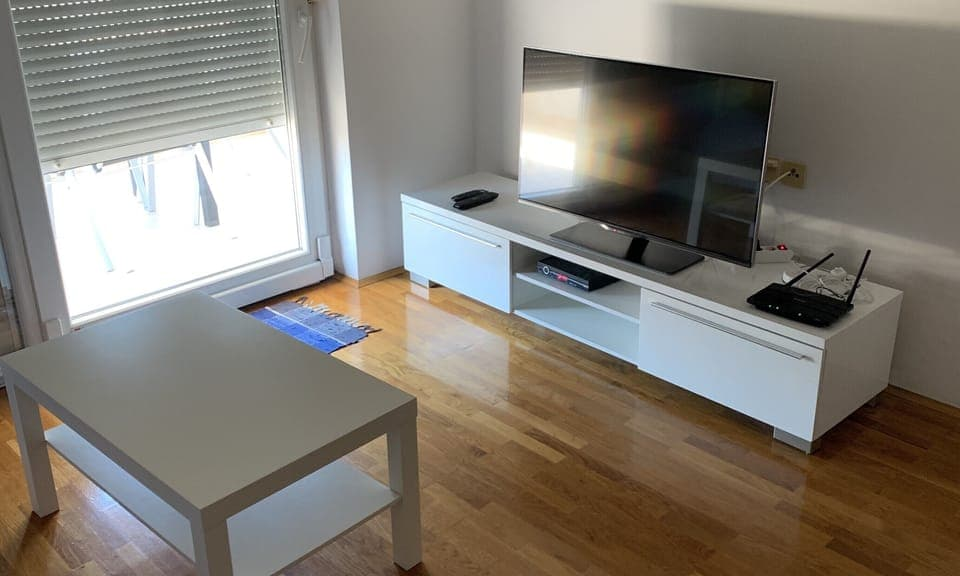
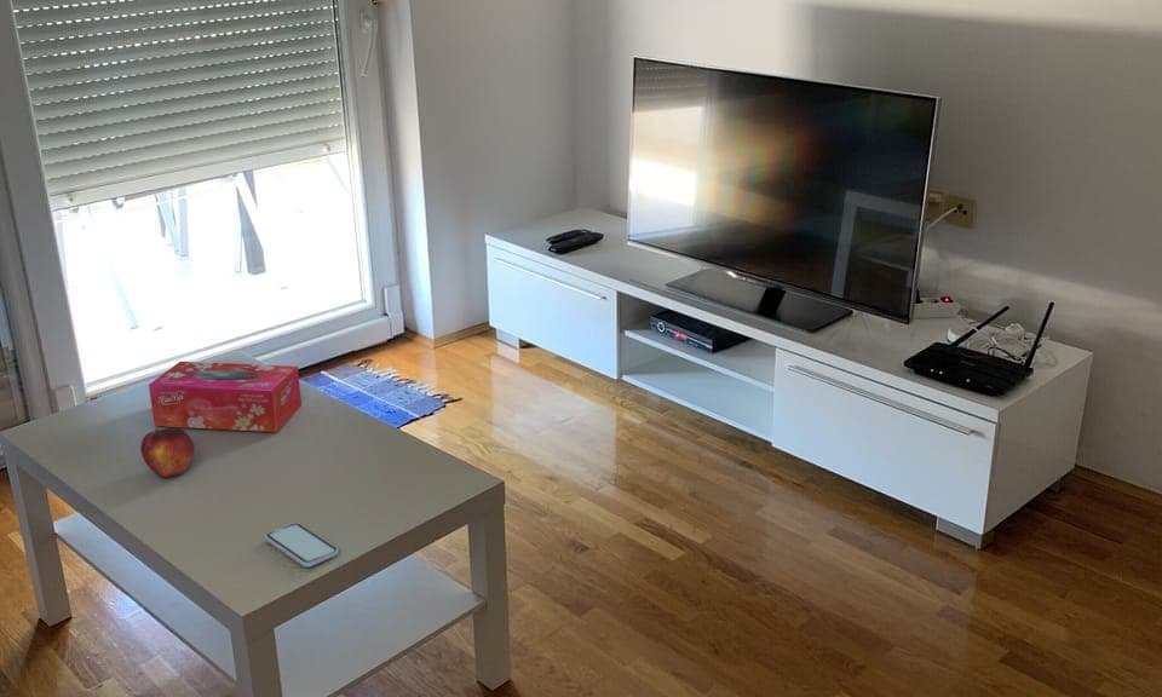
+ smartphone (301, 543)
+ fruit (167, 450)
+ tissue box (226, 396)
